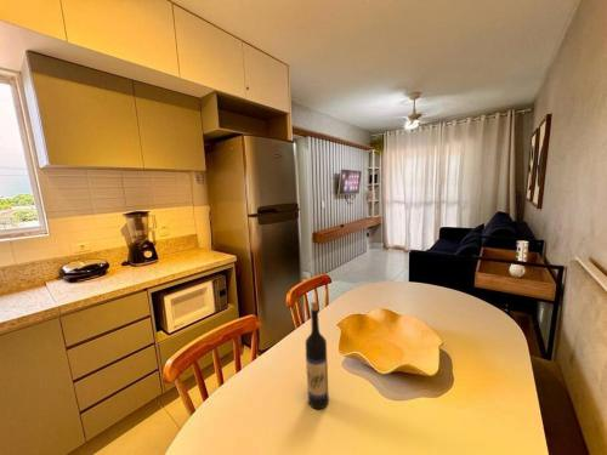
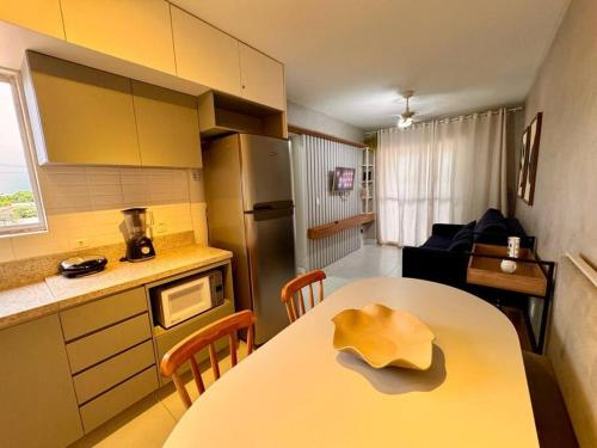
- wine bottle (316, 353)
